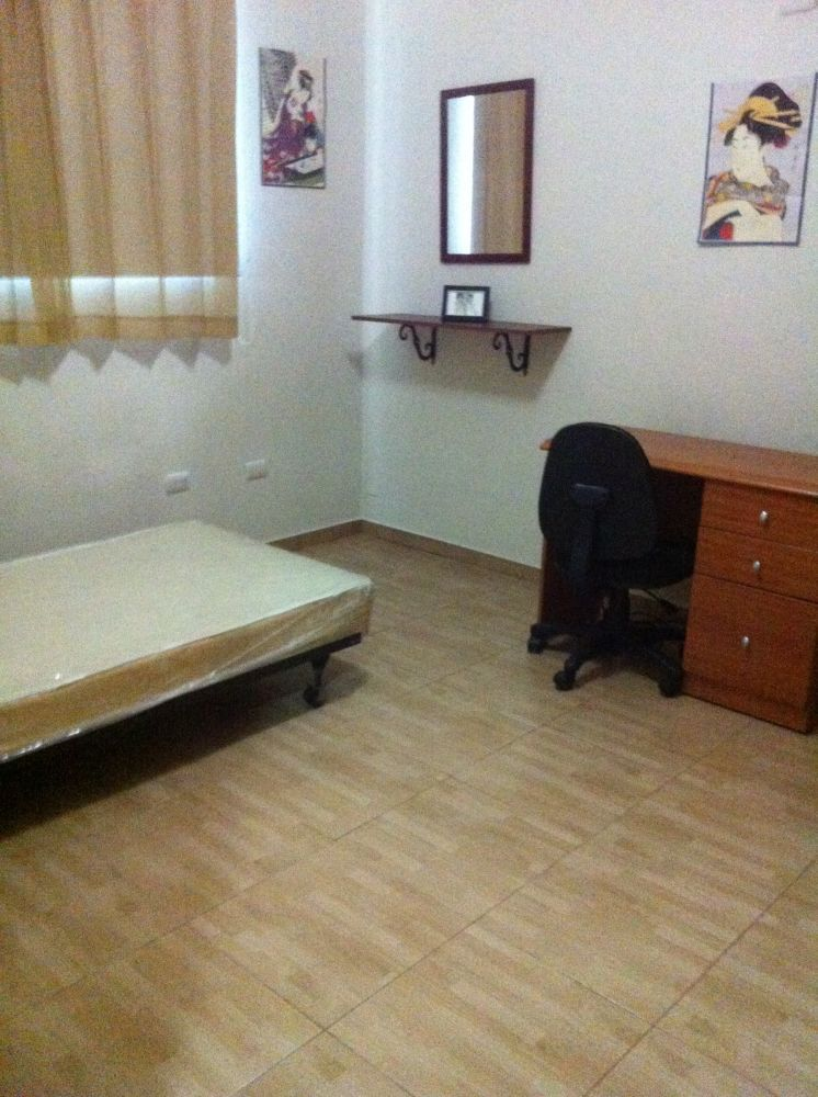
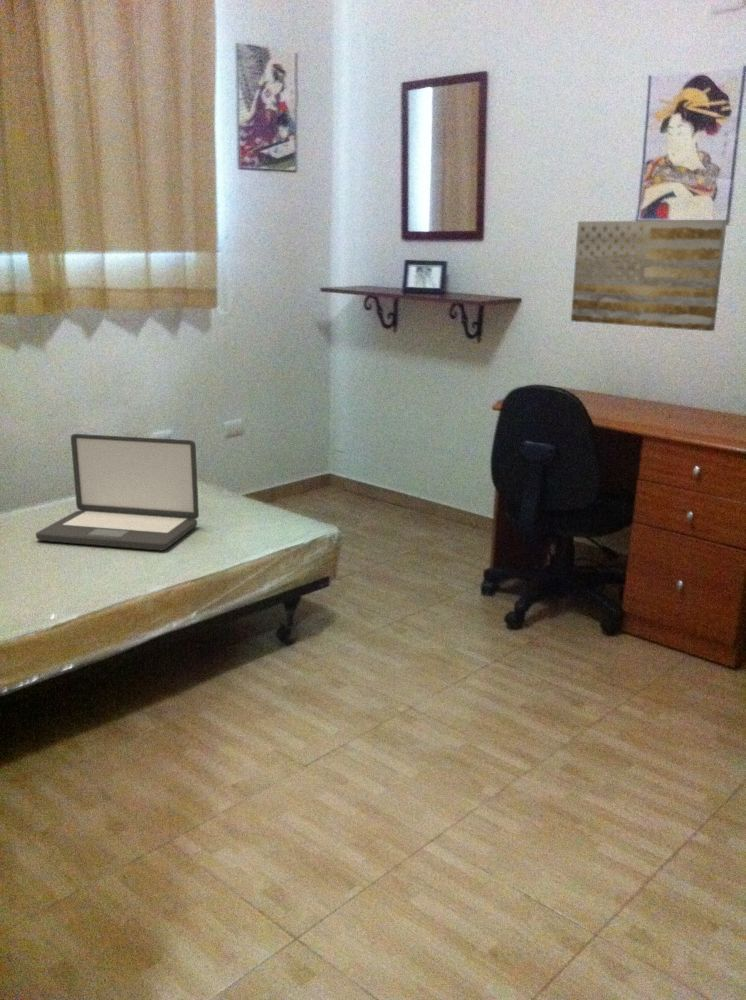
+ laptop (116, 489)
+ wall art (643, 274)
